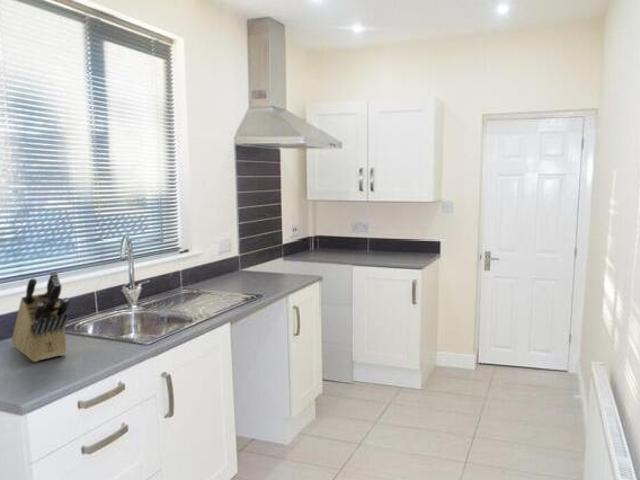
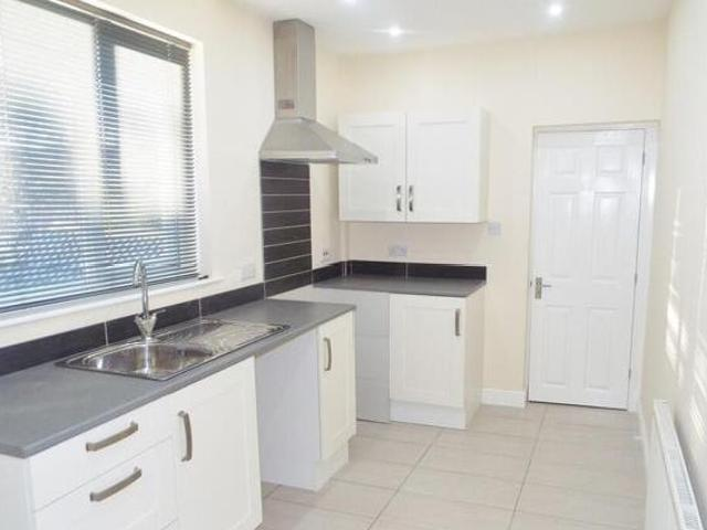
- knife block (39, 311)
